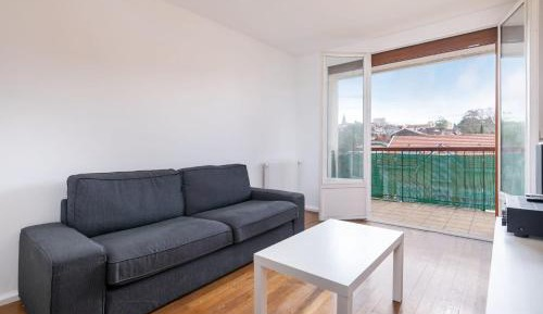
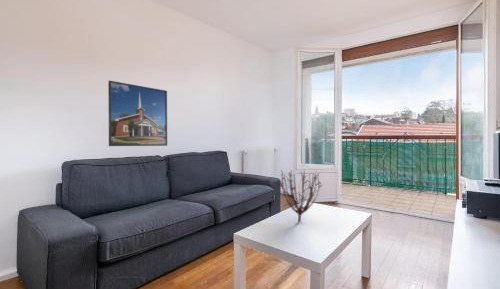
+ plant (299, 198)
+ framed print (140, 116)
